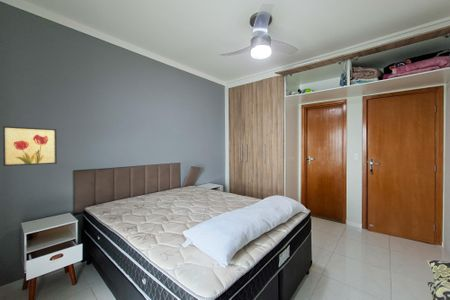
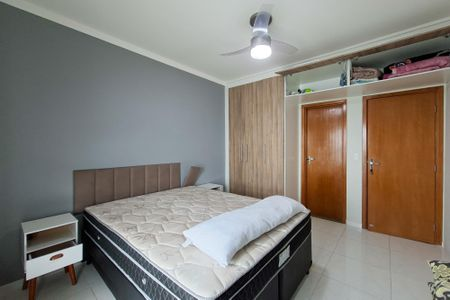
- wall art (31, 146)
